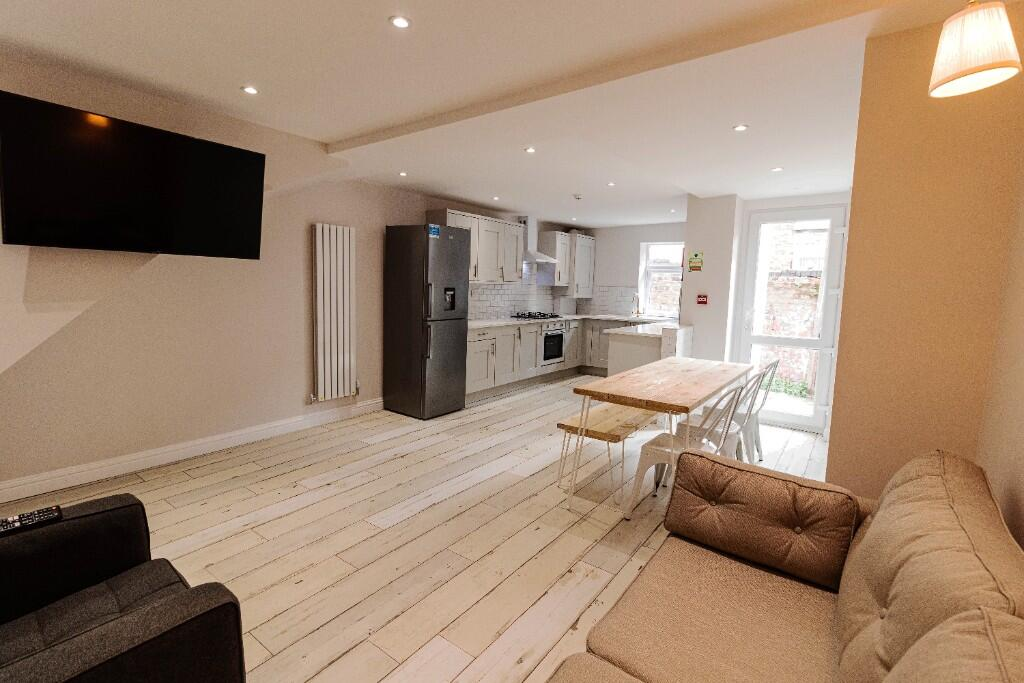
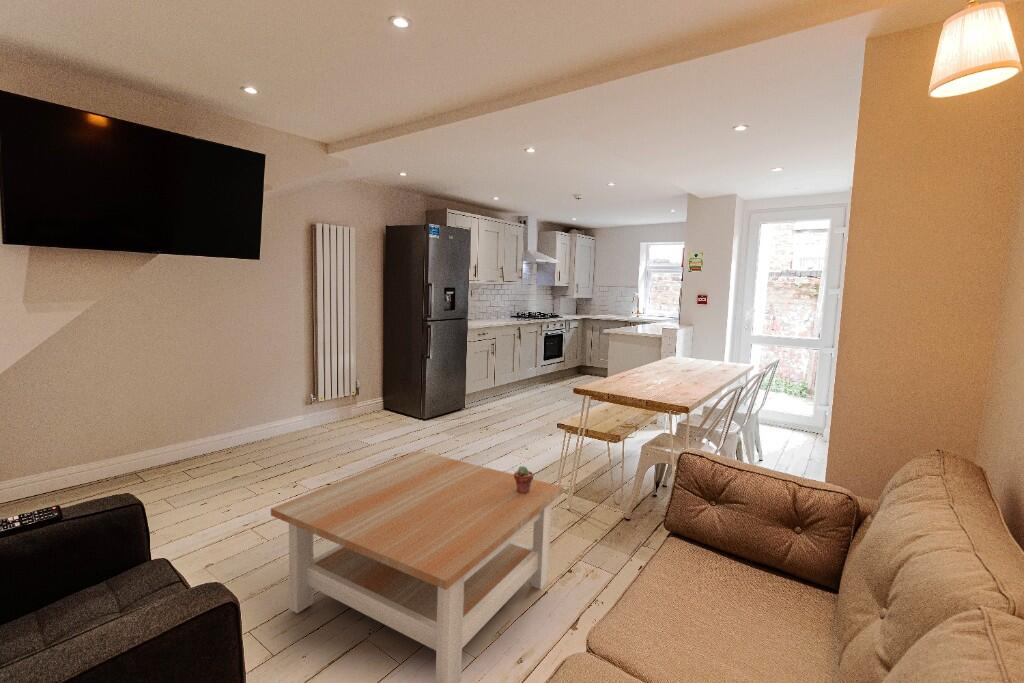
+ potted succulent (523, 478)
+ coffee table (427, 546)
